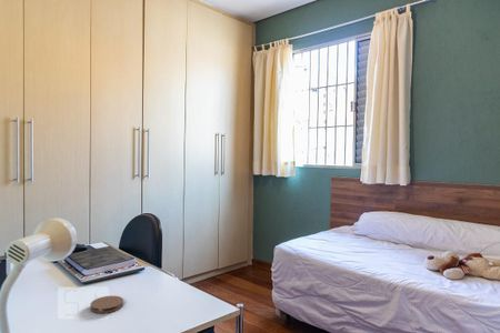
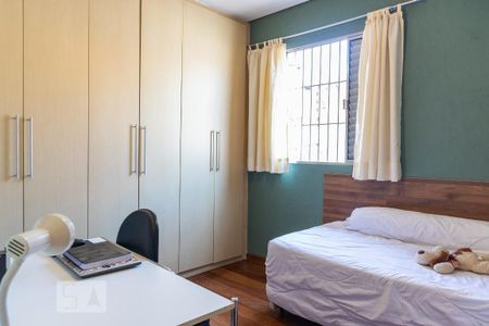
- coaster (107, 303)
